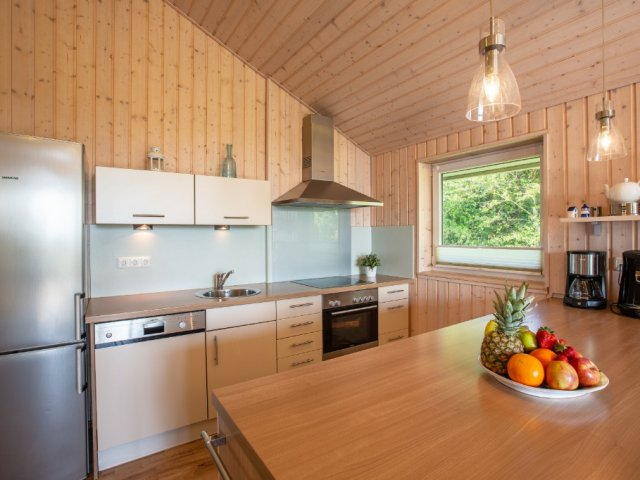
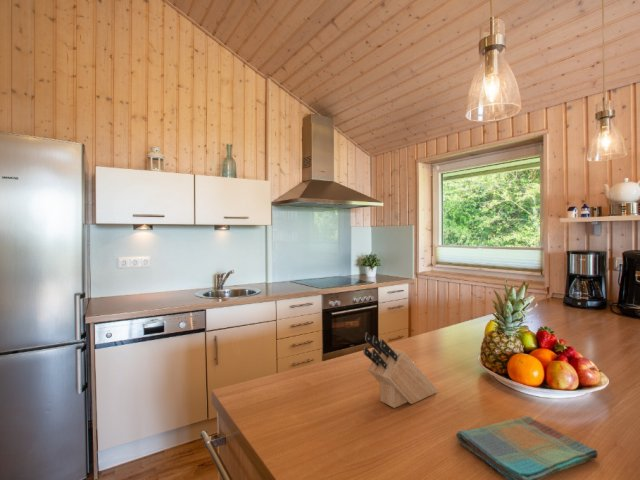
+ dish towel (523, 444)
+ knife block (399, 364)
